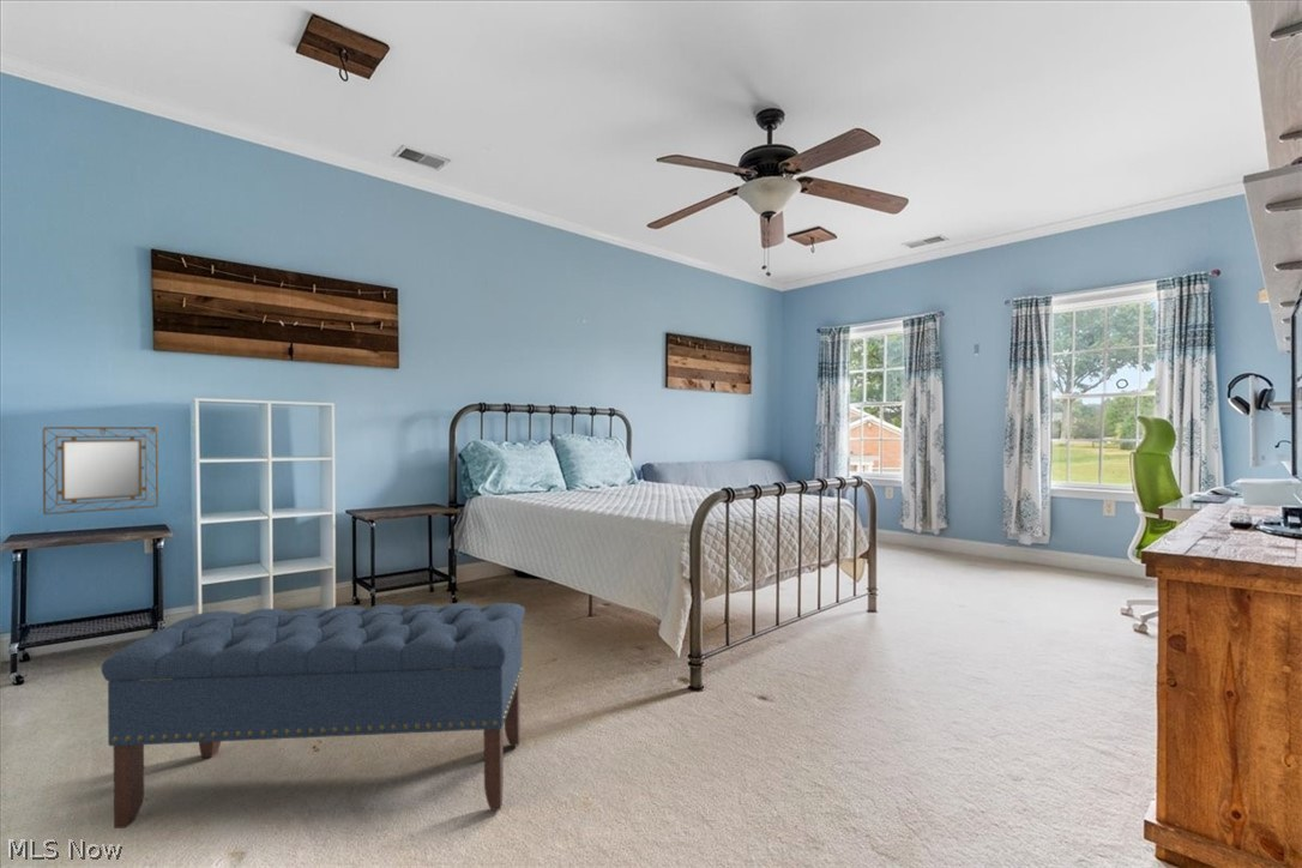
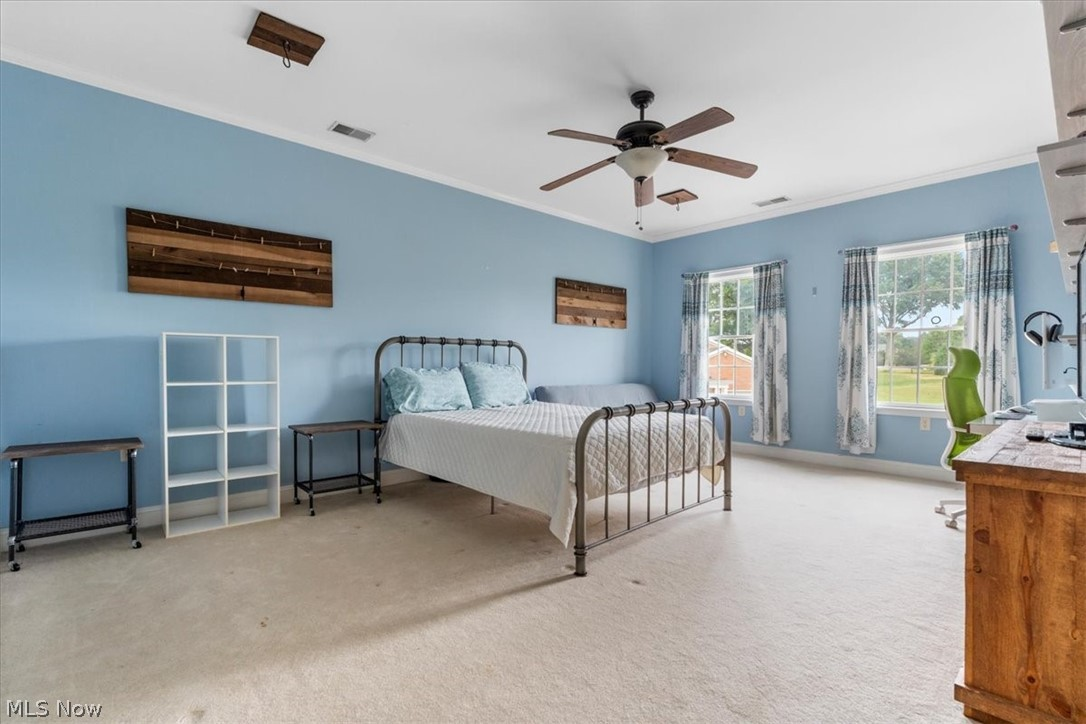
- home mirror (103, 469)
- bench (342, 699)
